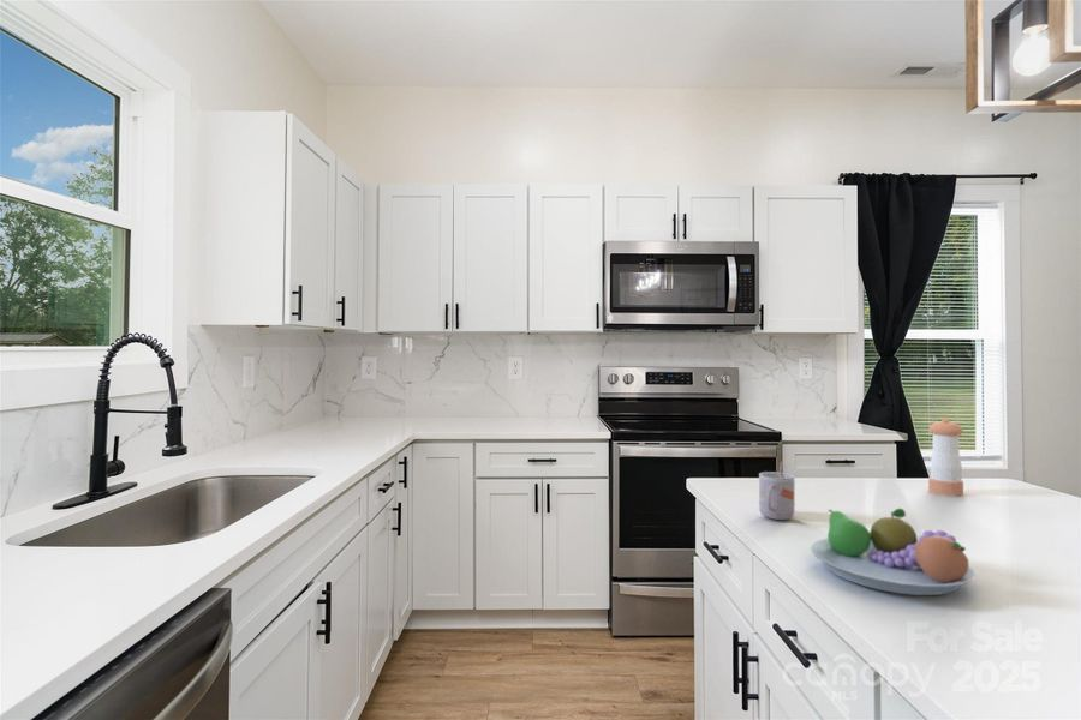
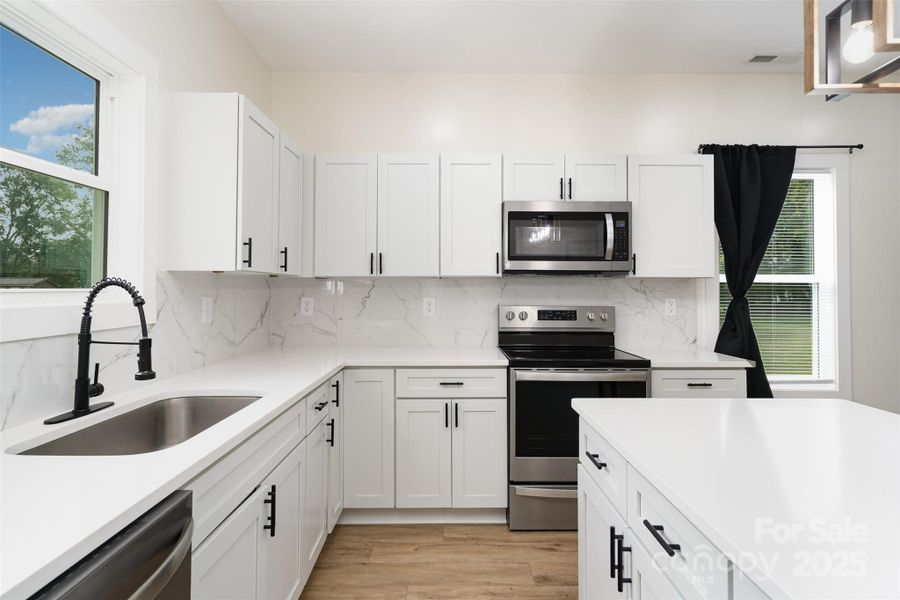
- mug (775, 491)
- pepper shaker (945, 456)
- fruit bowl (884, 542)
